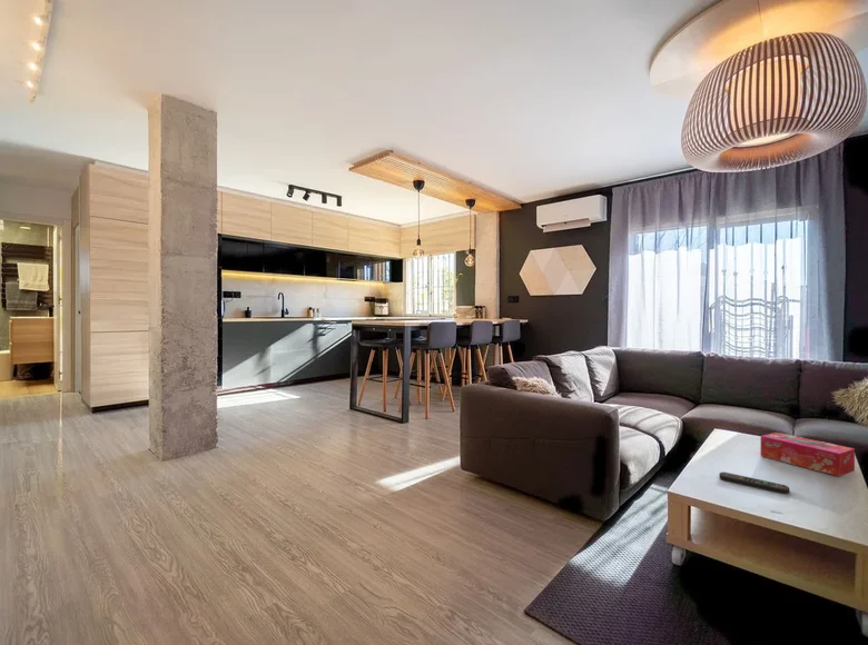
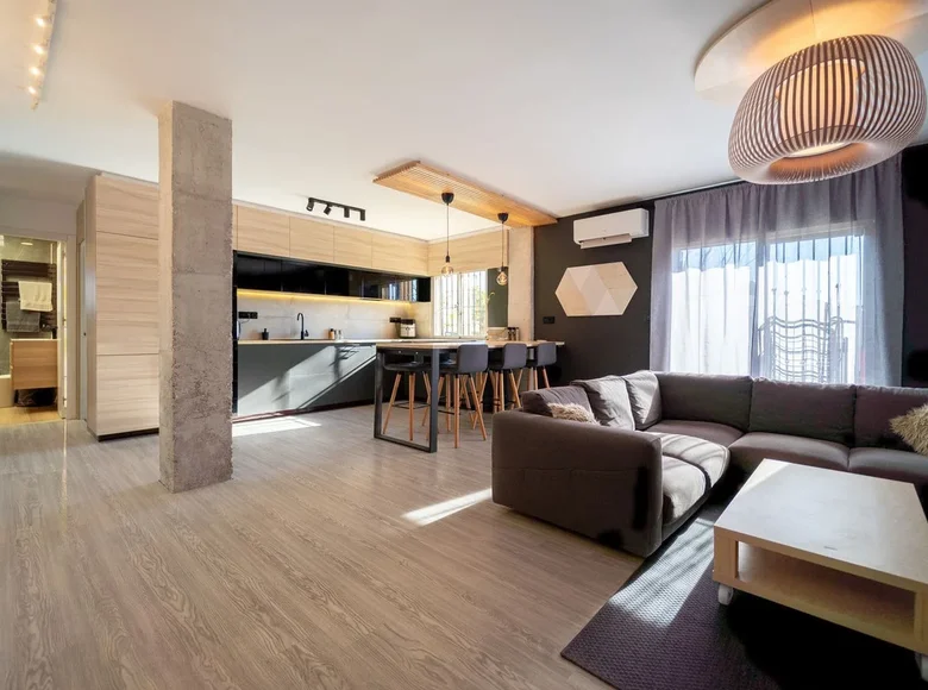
- remote control (752, 482)
- tissue box (805, 452)
